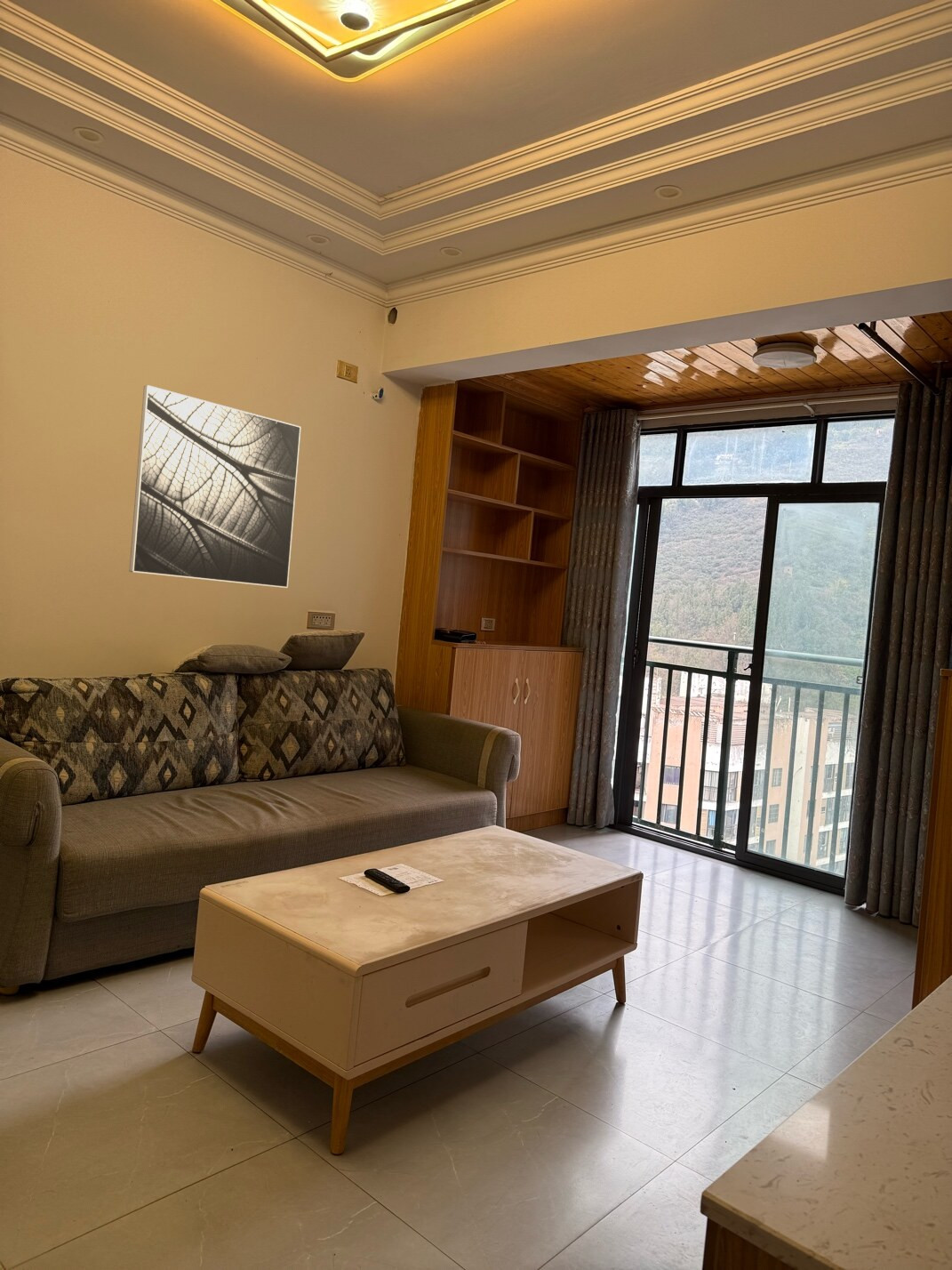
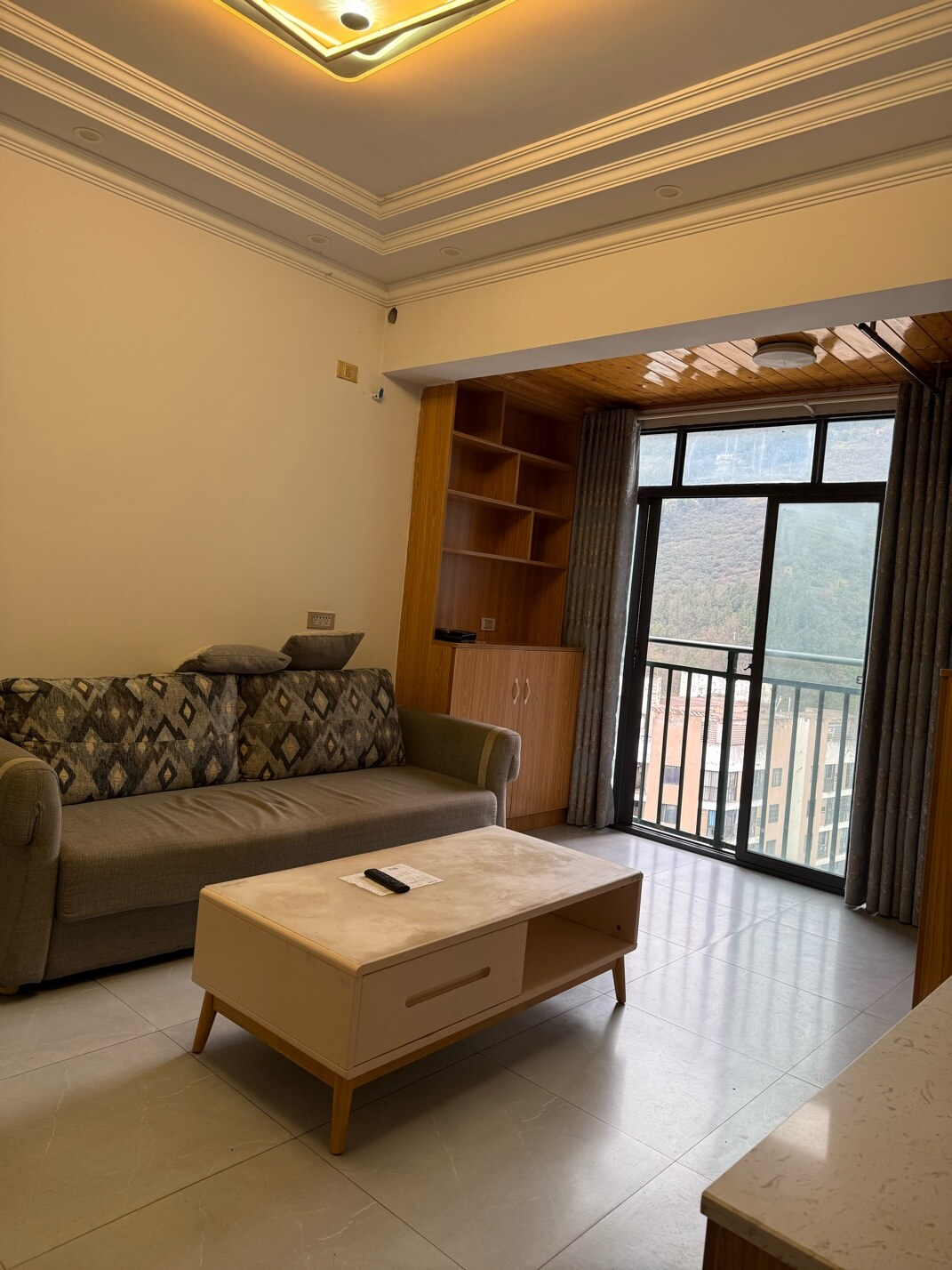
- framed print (220, 494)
